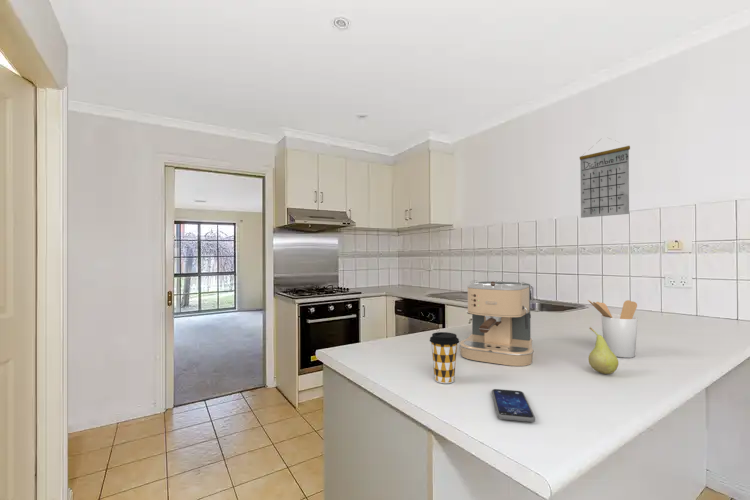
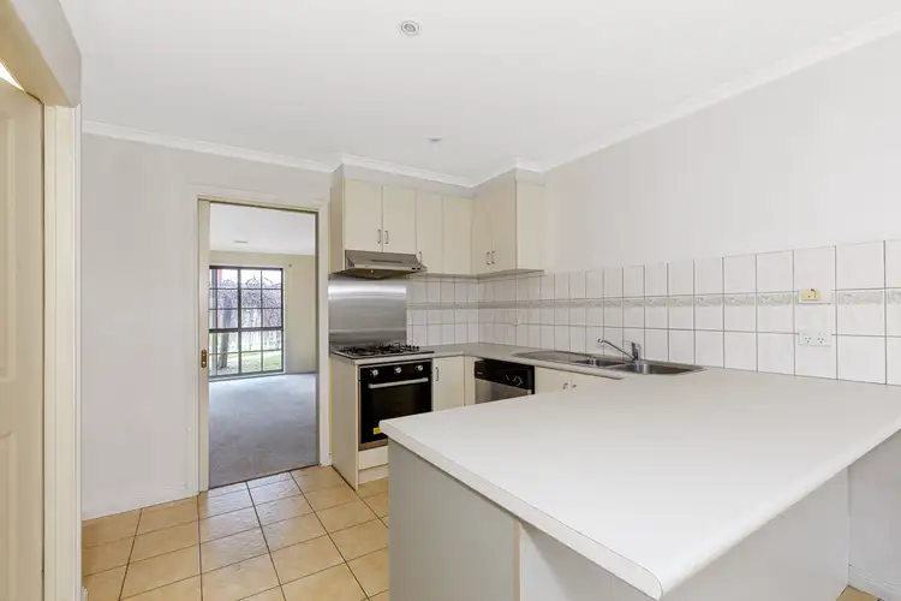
- coffee maker (496, 317)
- smartphone (511, 403)
- fruit (601, 351)
- calendar (603, 175)
- utensil holder (611, 326)
- coffee cup (444, 357)
